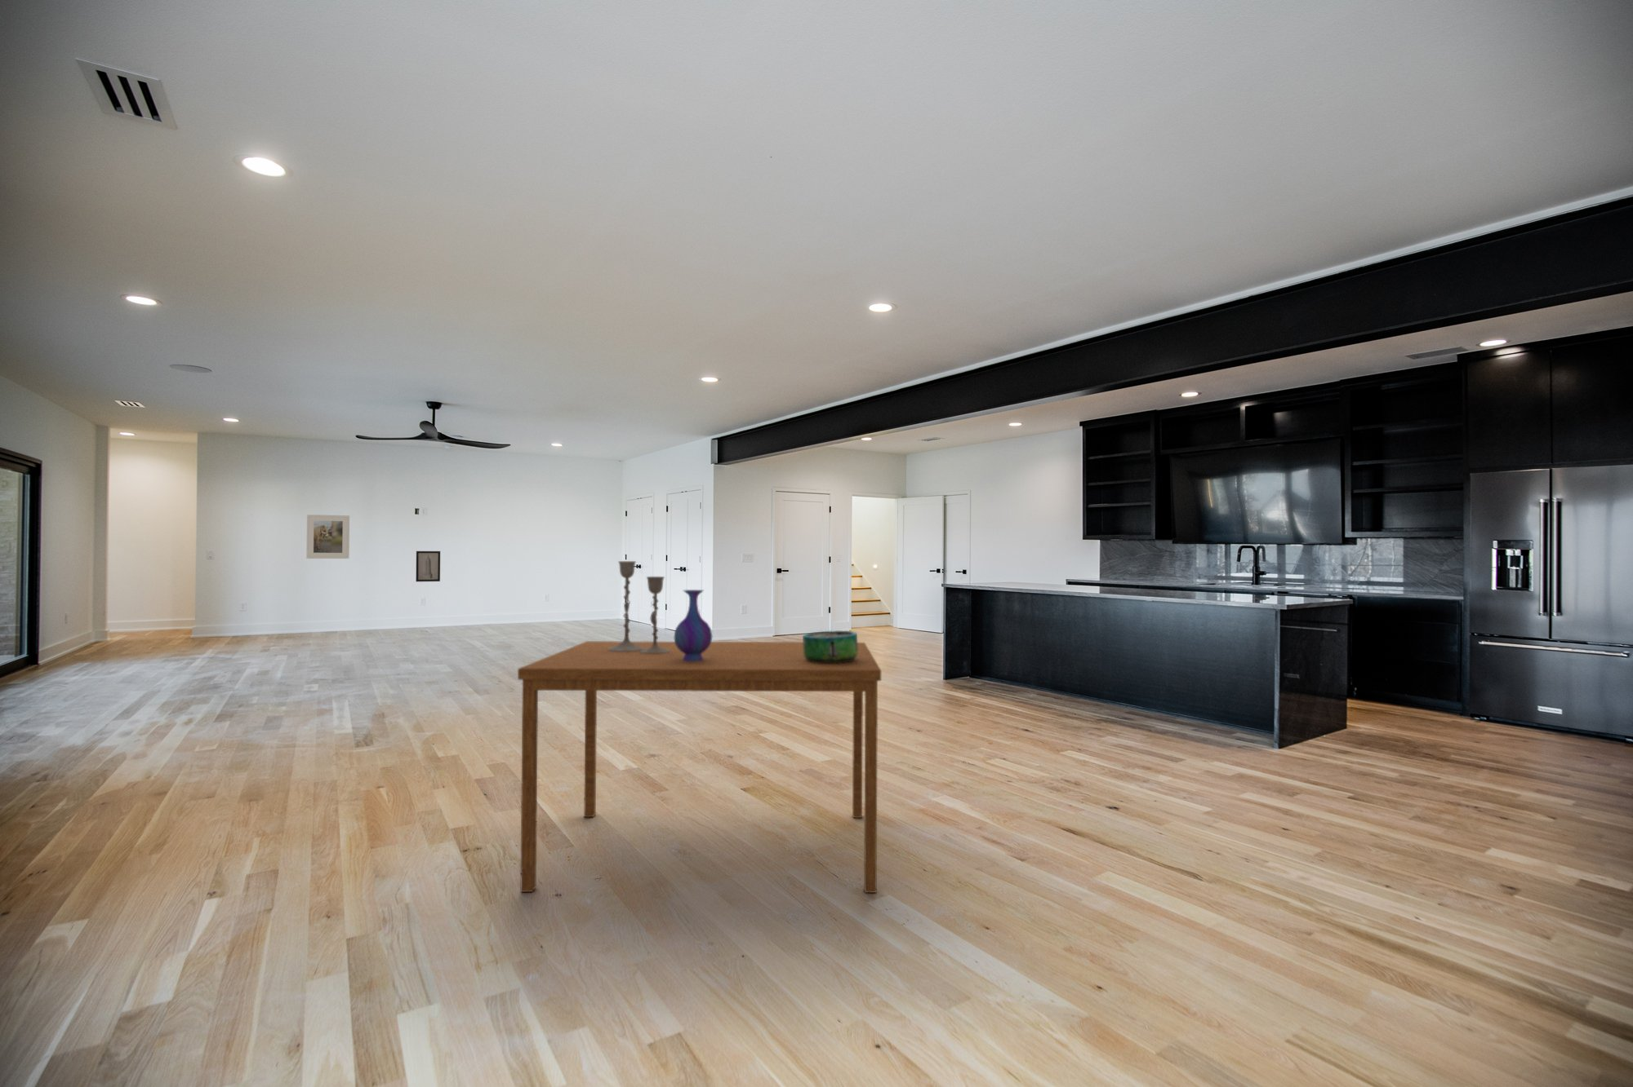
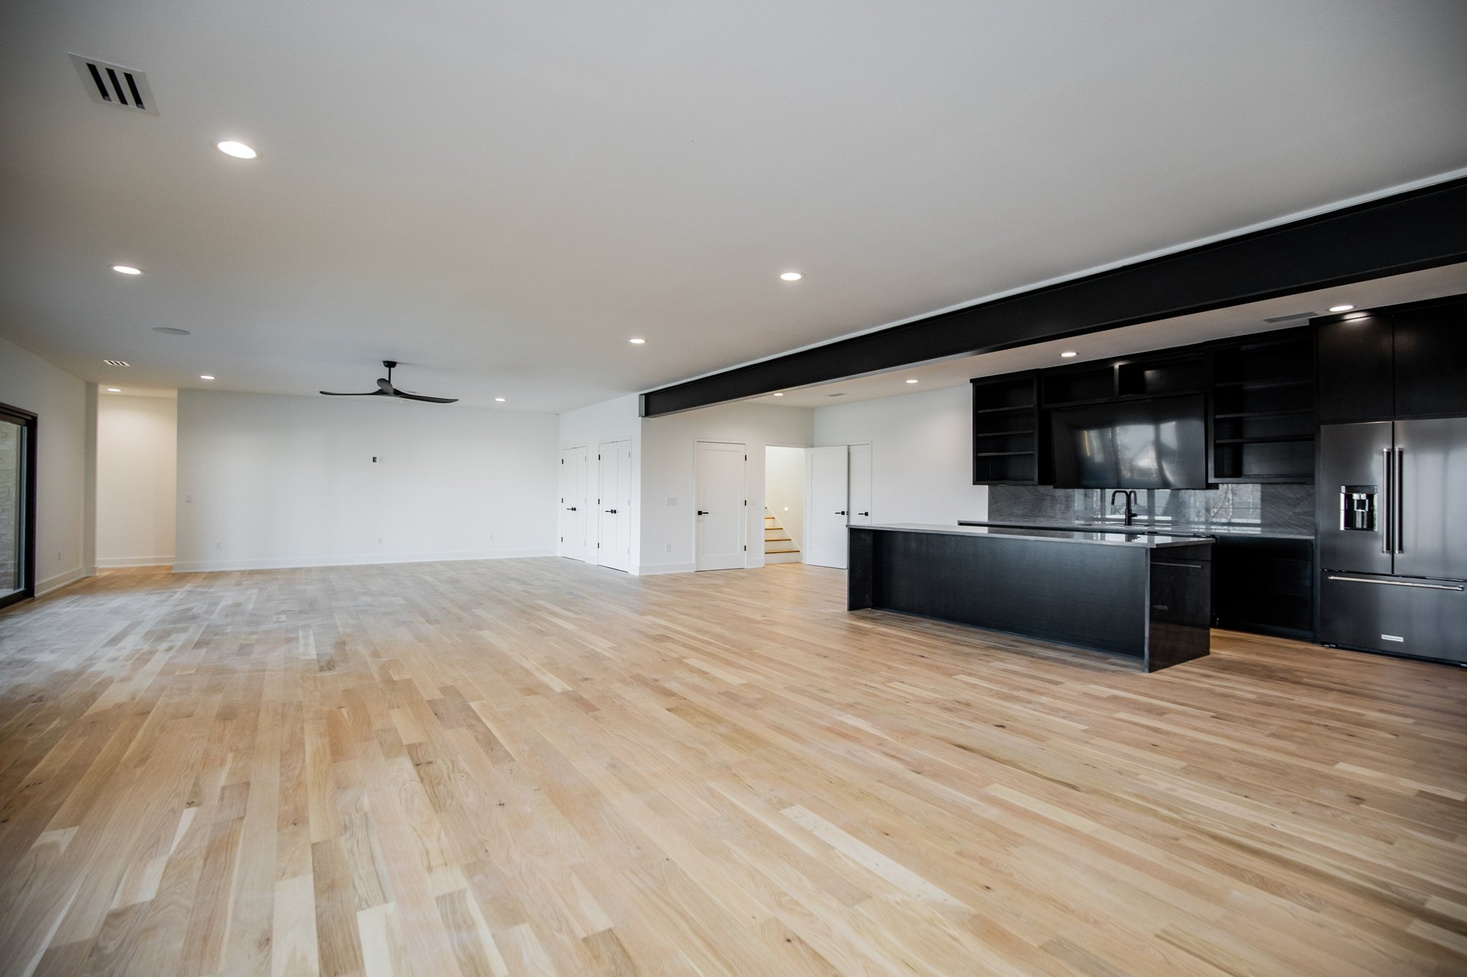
- vase (693, 624)
- candlestick (629, 603)
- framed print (328, 536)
- decorative bowl (830, 645)
- wall art (427, 565)
- dining table (714, 690)
